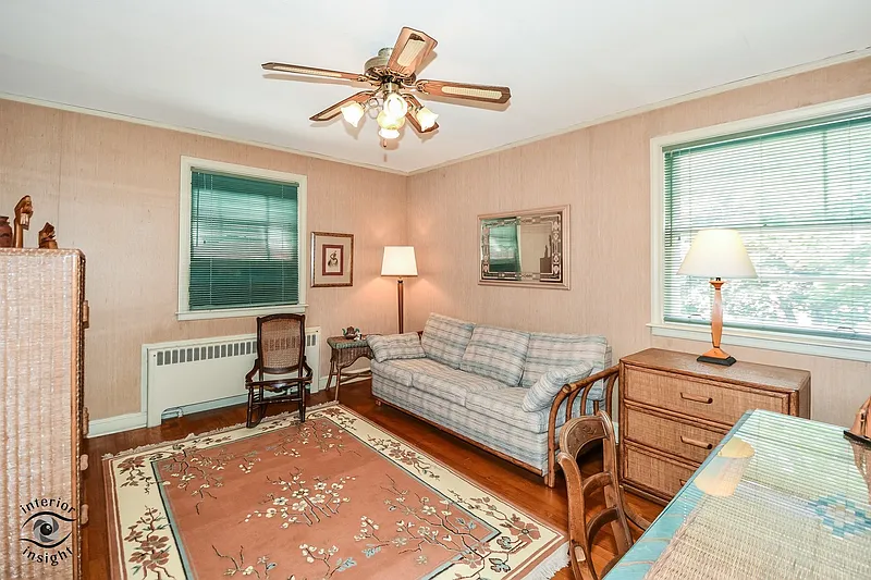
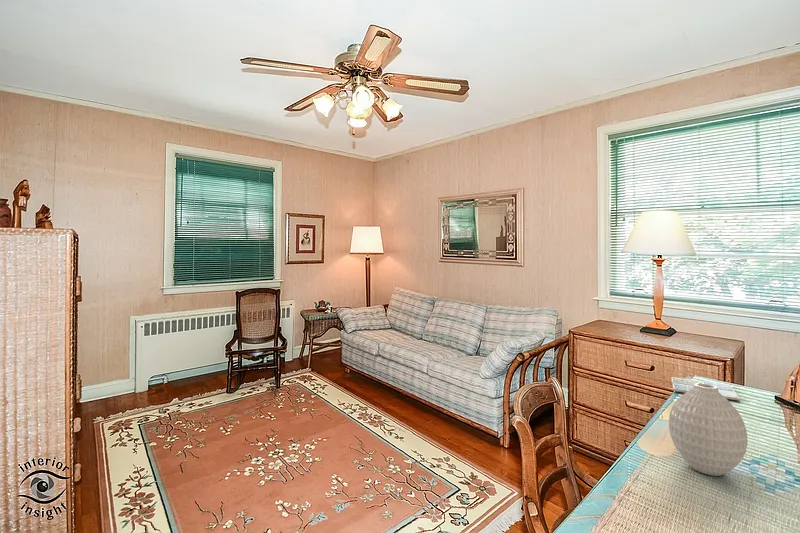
+ drink coaster (704, 383)
+ vase (706, 427)
